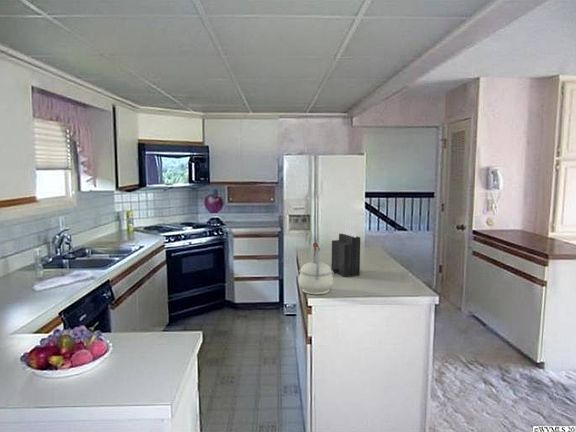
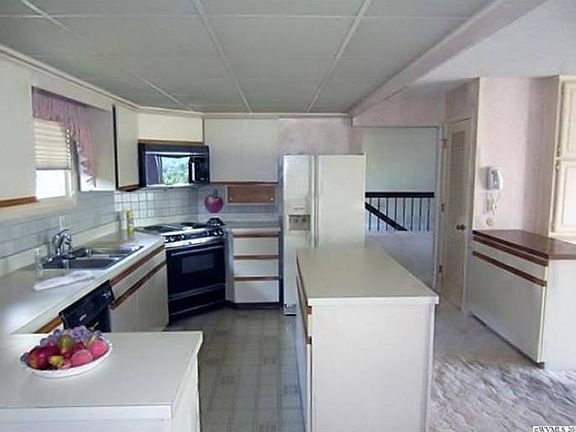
- knife block (343, 245)
- kettle (315, 267)
